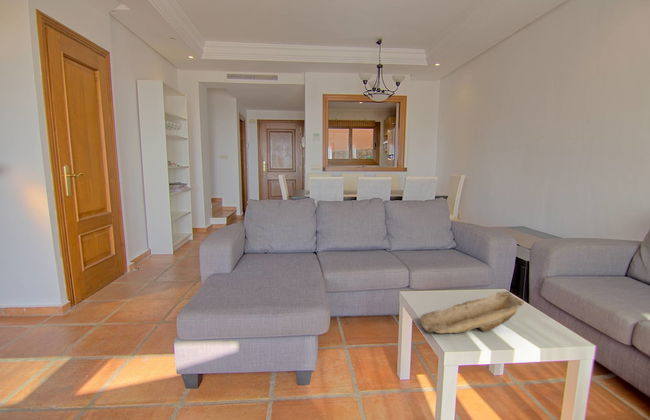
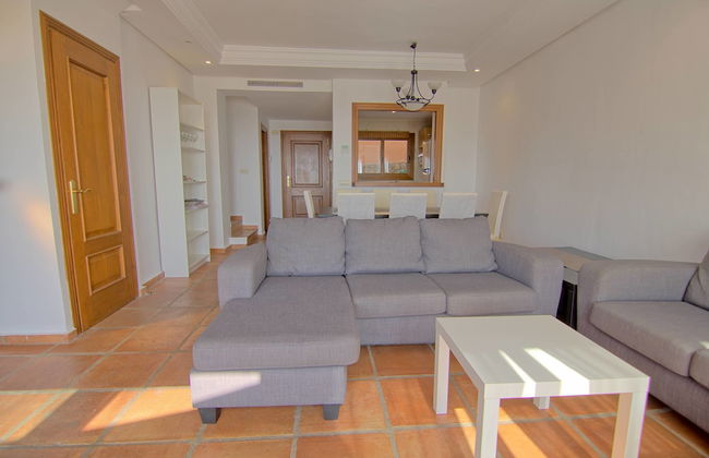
- decorative bowl (470, 313)
